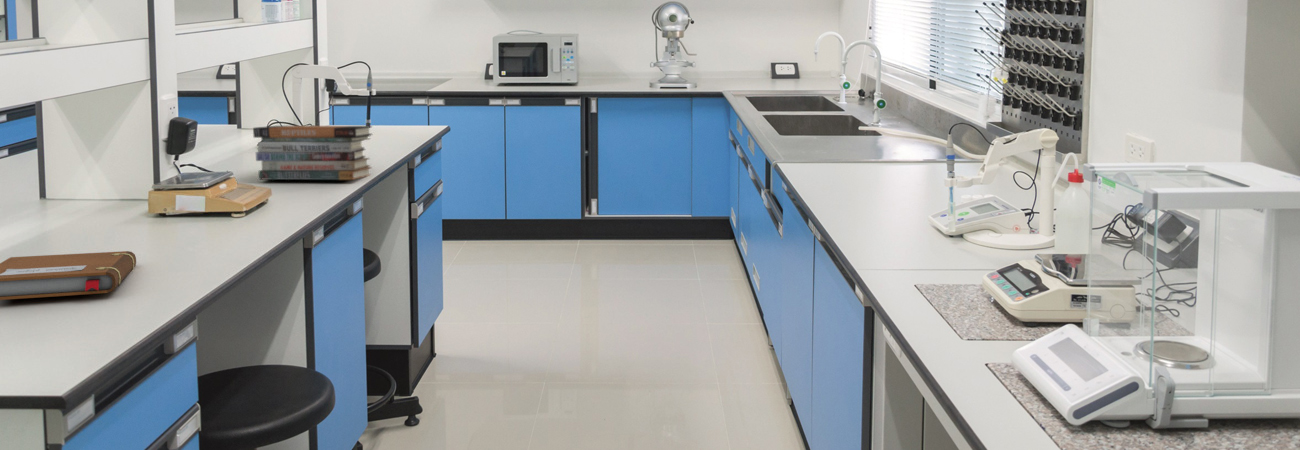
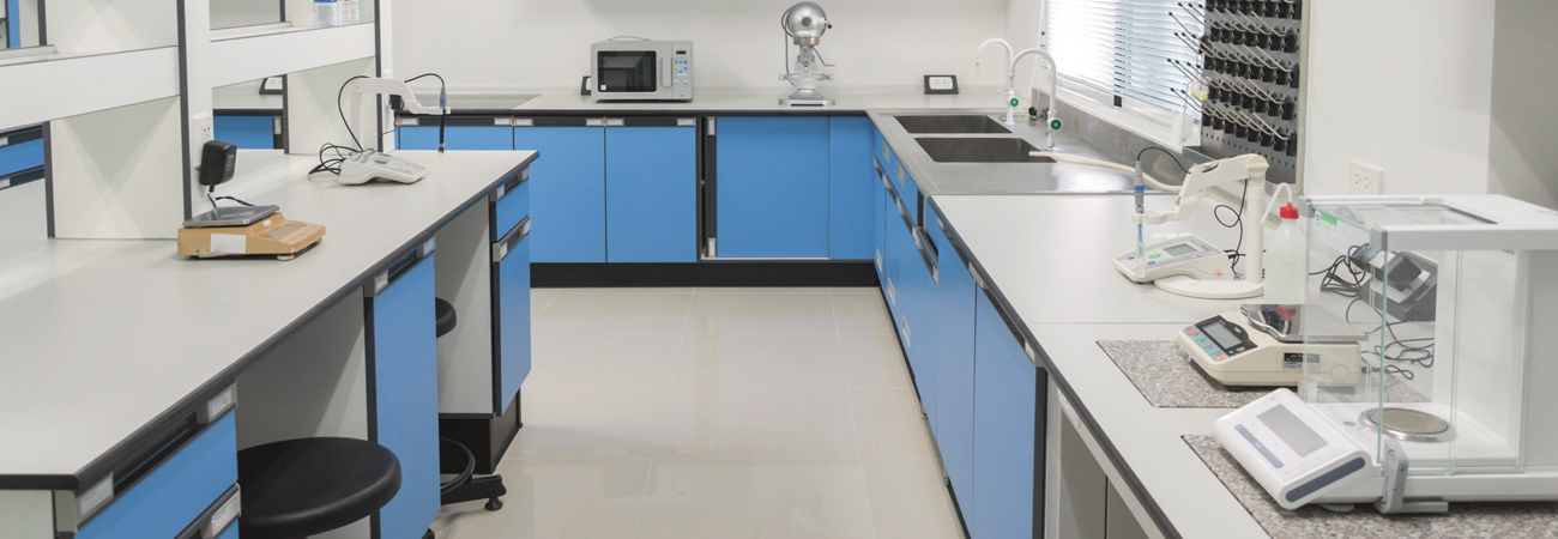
- notebook (60, 274)
- book stack (314, 152)
